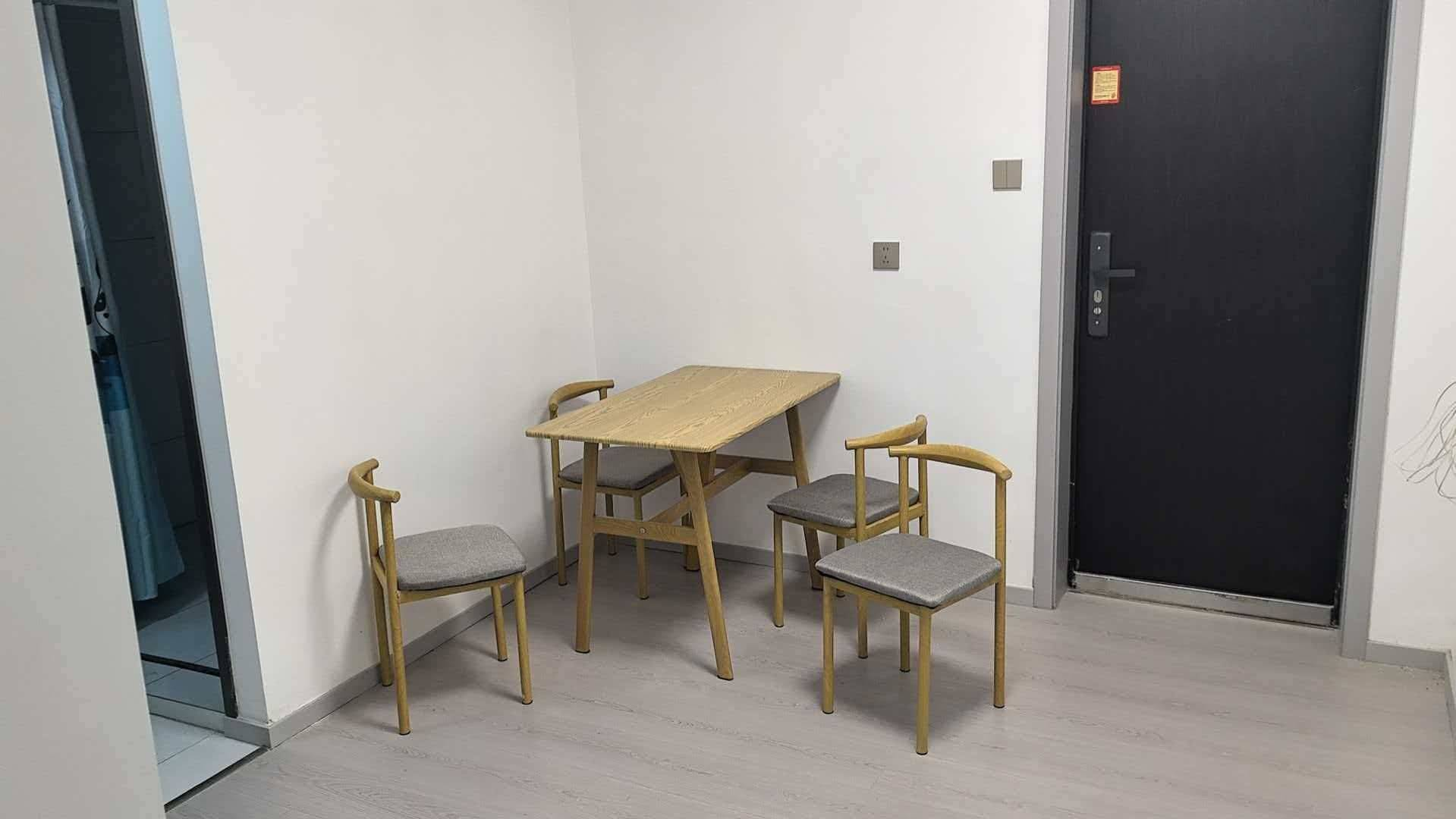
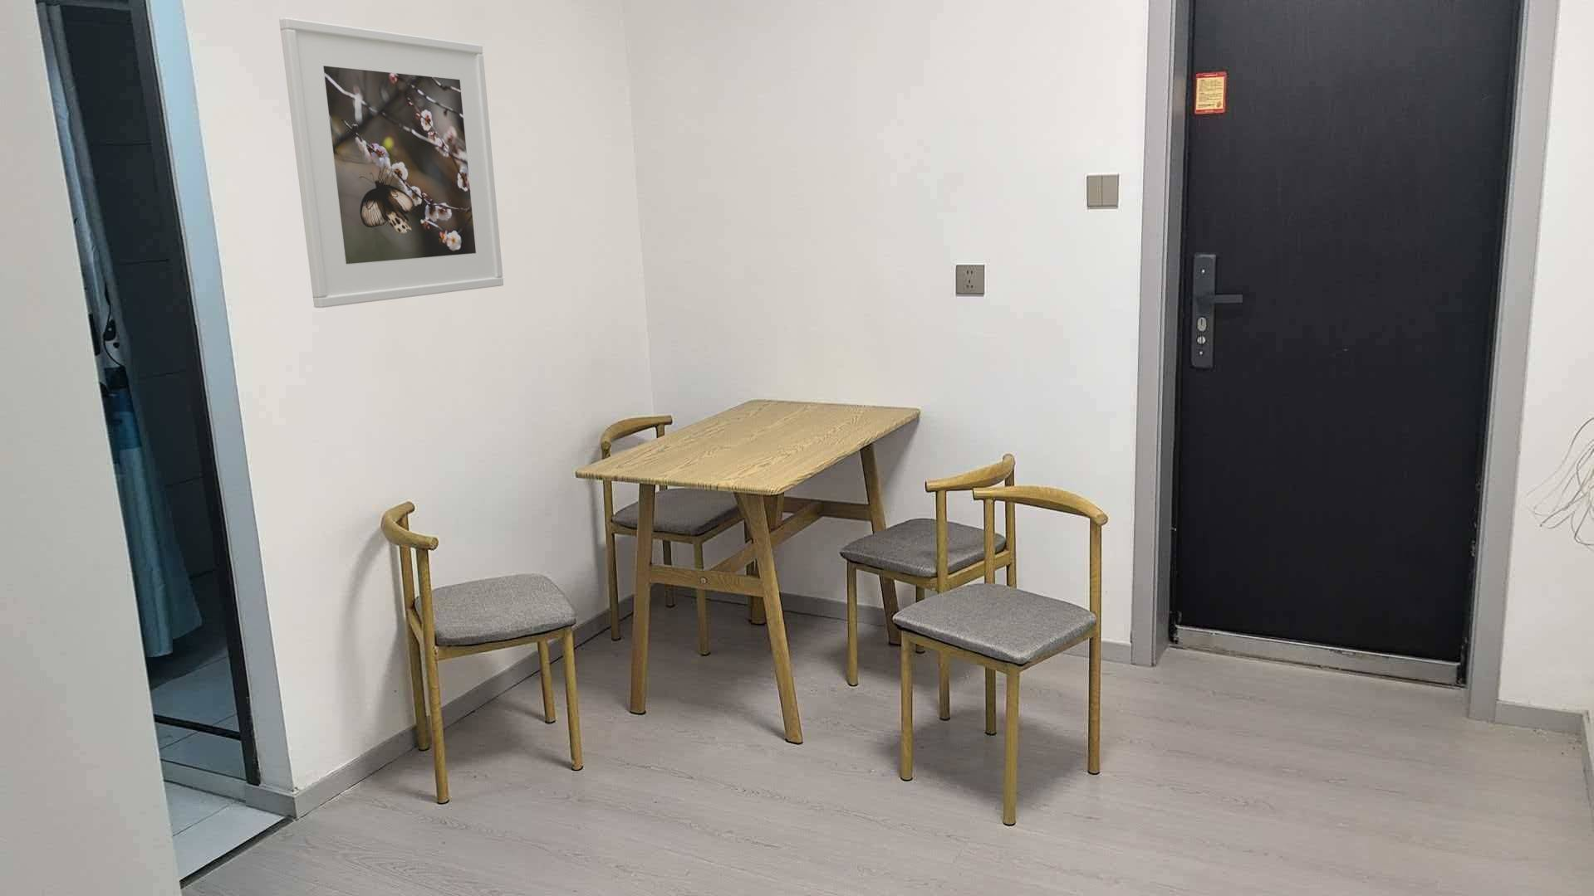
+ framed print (404, 166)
